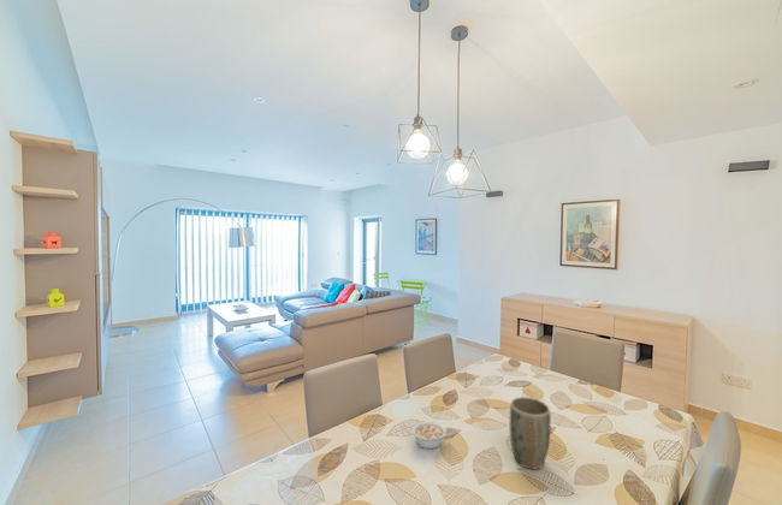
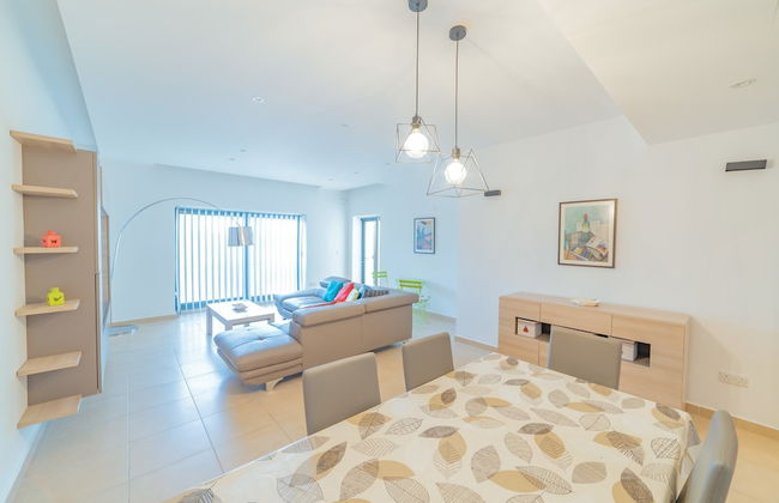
- plant pot (529, 433)
- legume (429, 434)
